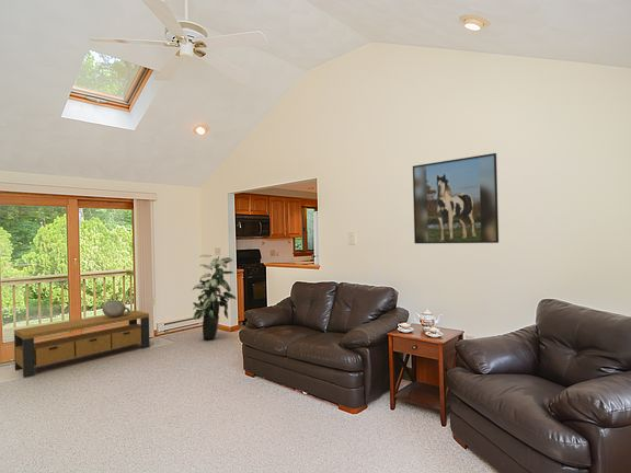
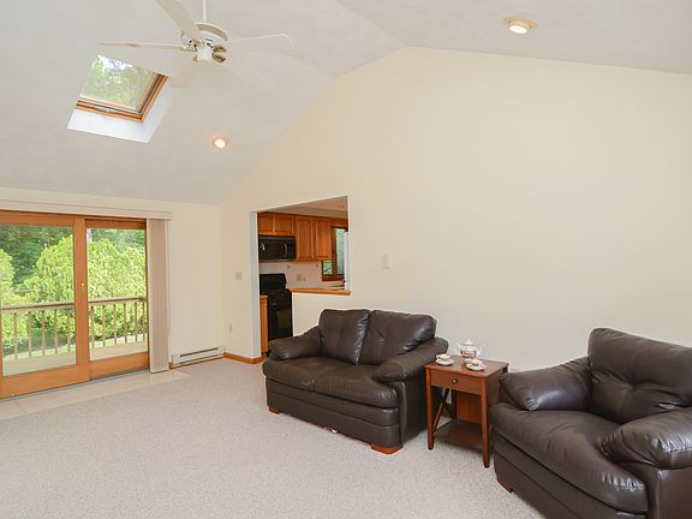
- clay pot (115, 308)
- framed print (452, 201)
- bench (88, 338)
- indoor plant (211, 296)
